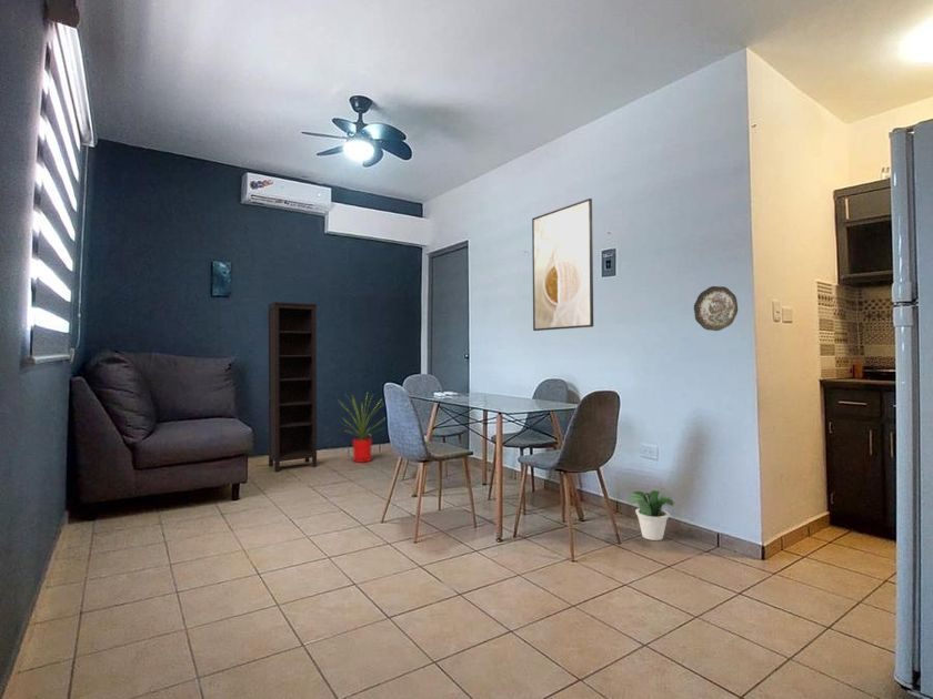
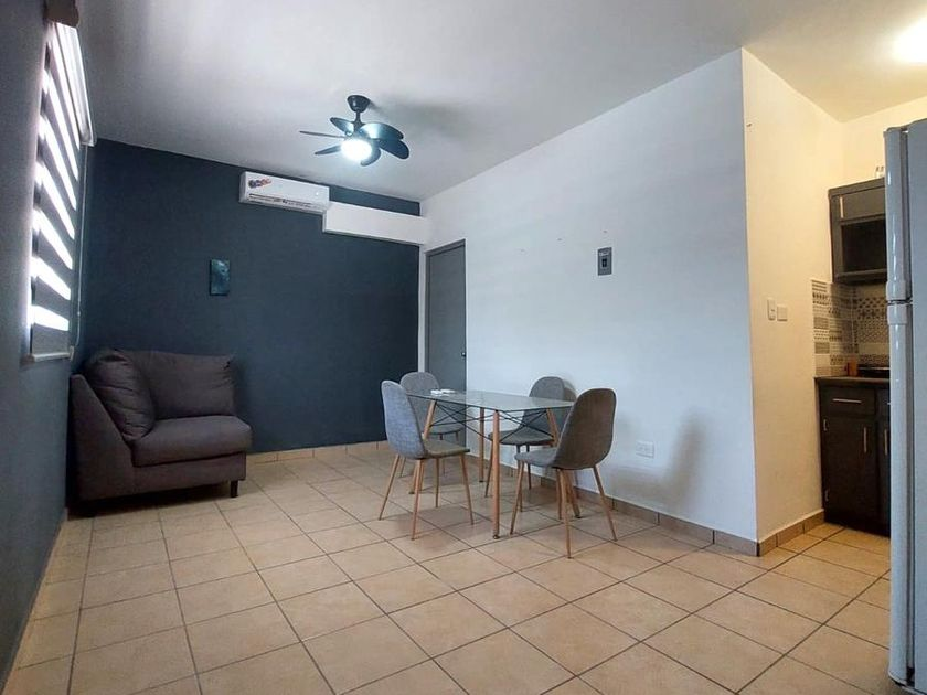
- house plant (361, 426)
- potted plant (650, 515)
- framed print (560, 269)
- bookcase (292, 385)
- decorative plate (715, 308)
